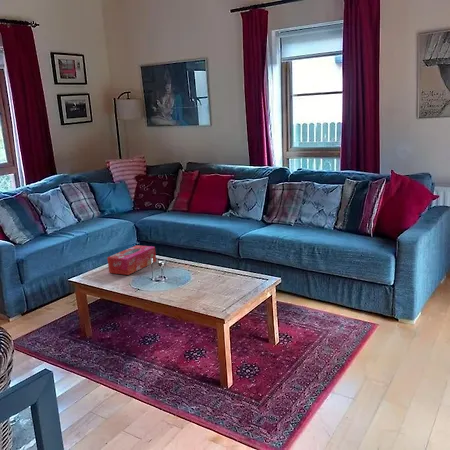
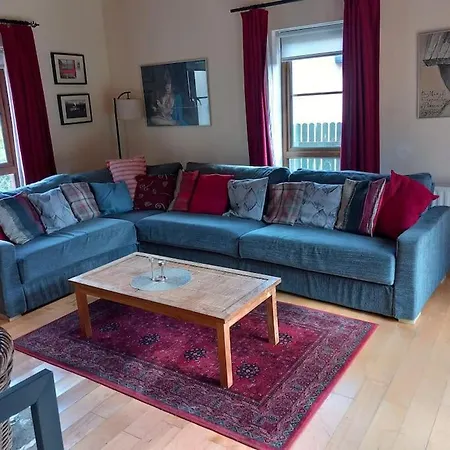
- tissue box (132, 259)
